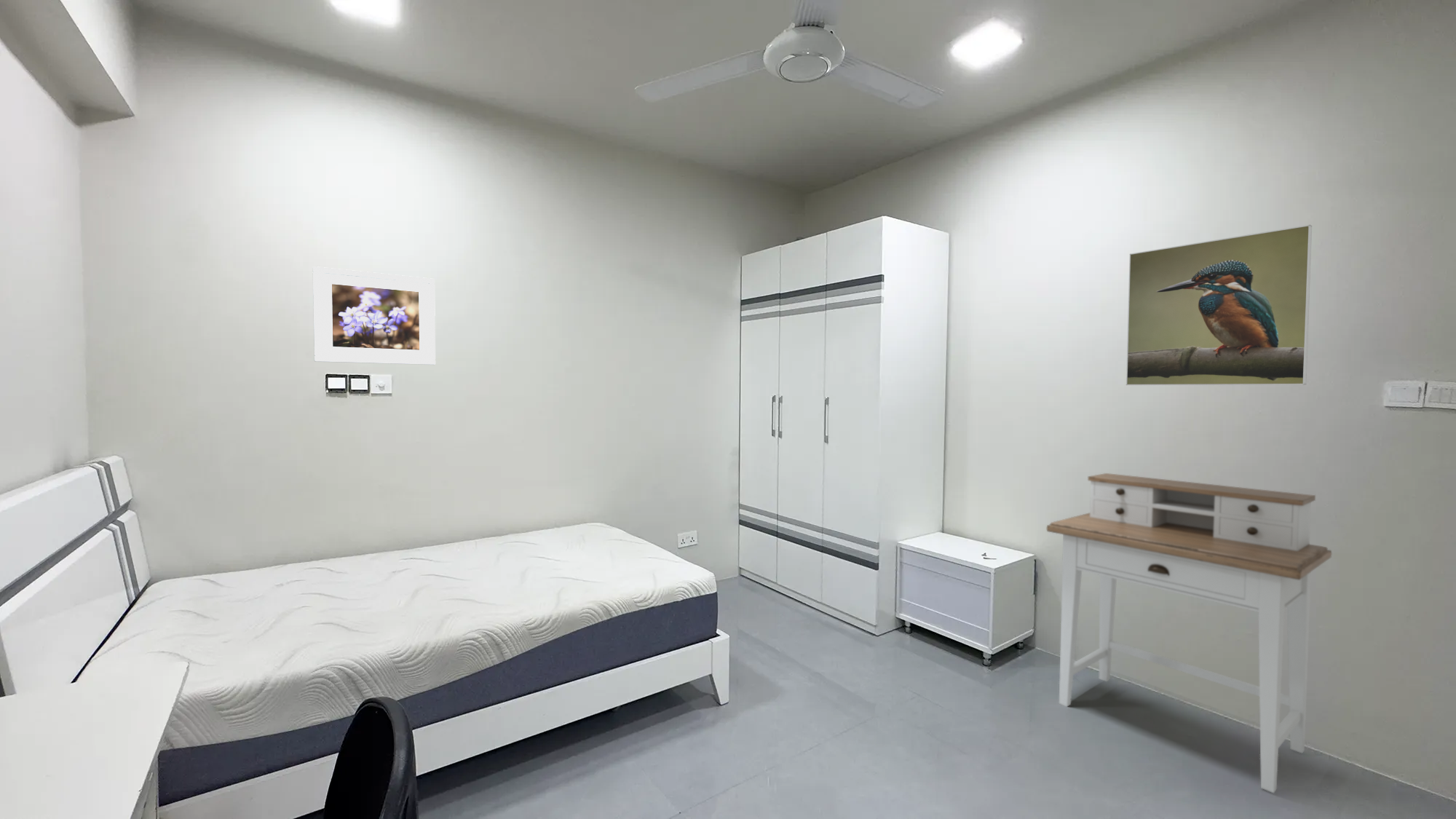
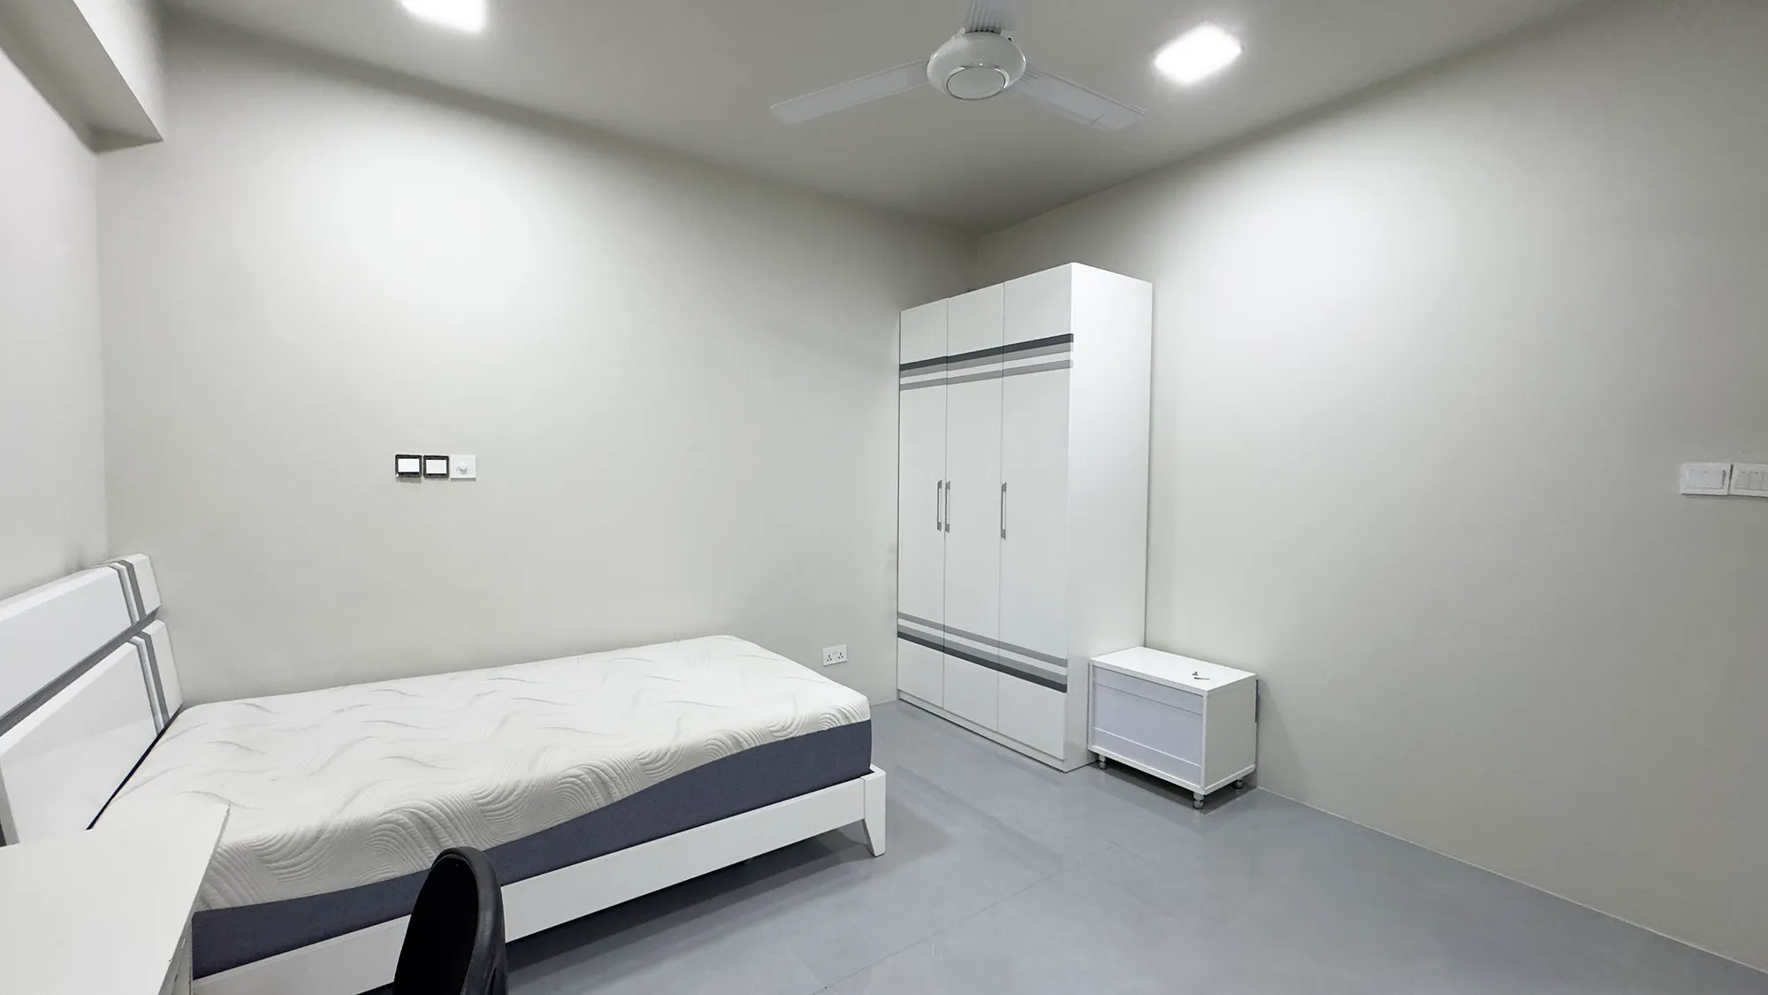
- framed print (377, 318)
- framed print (1210, 313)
- desk (1180, 593)
